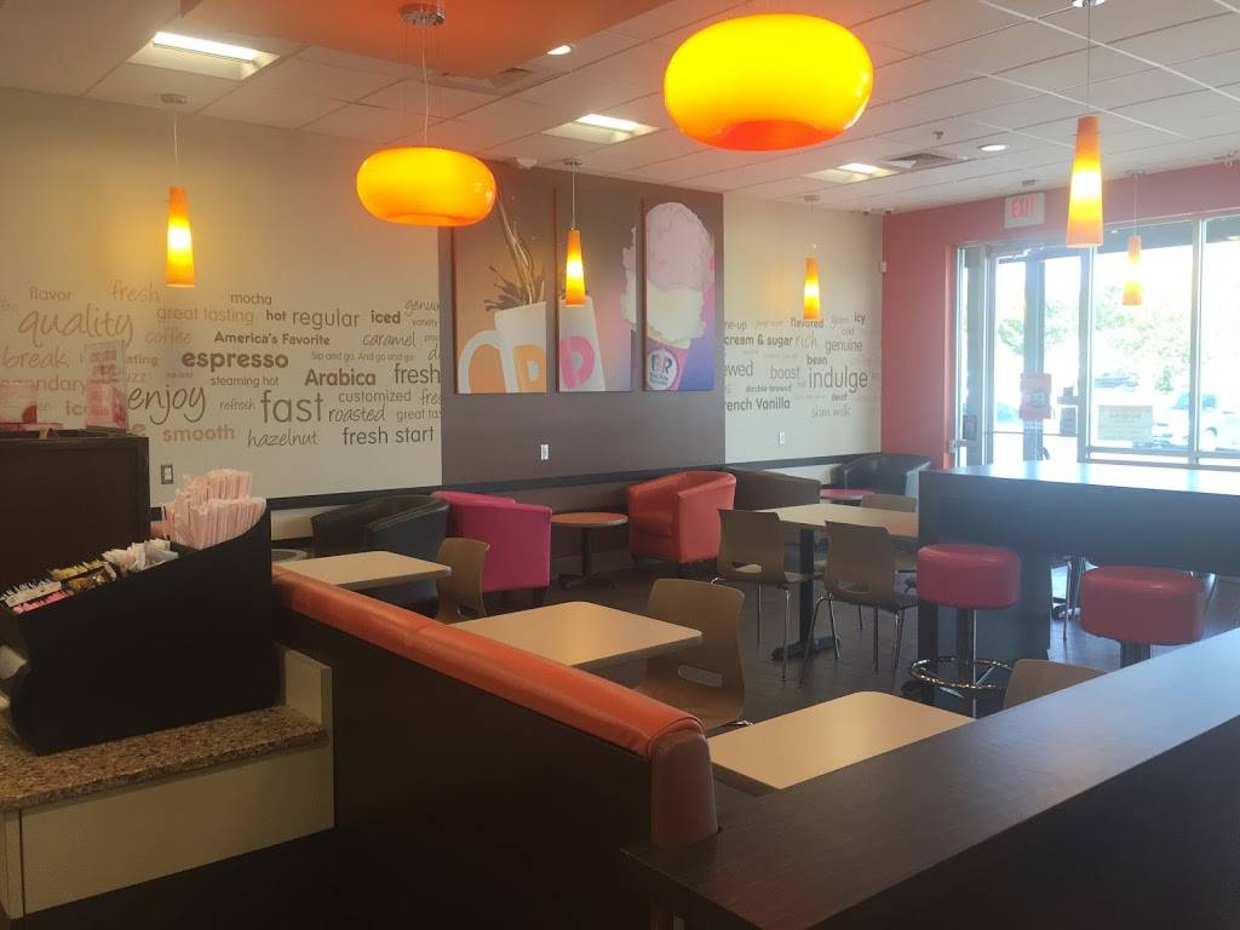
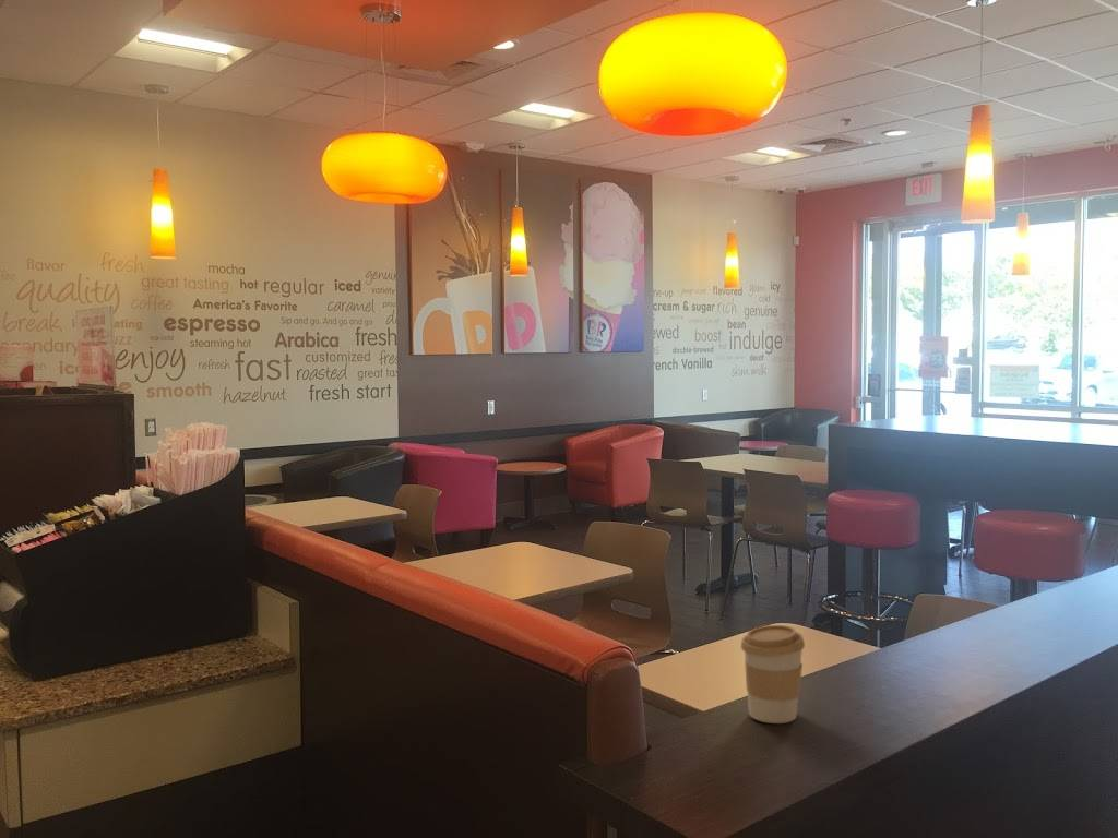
+ coffee cup (772, 672)
